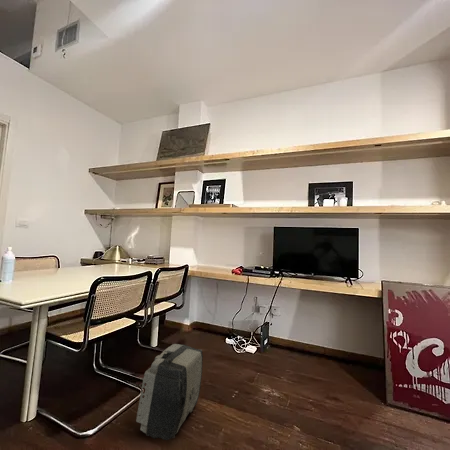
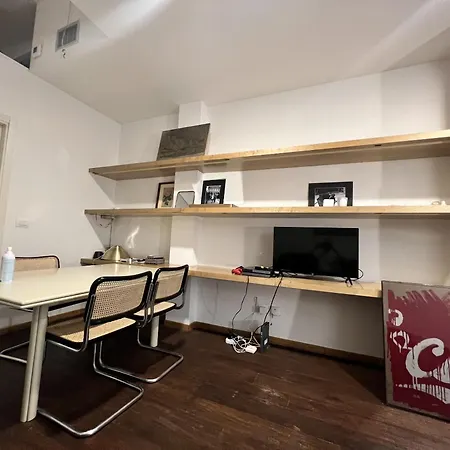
- pouch (174, 383)
